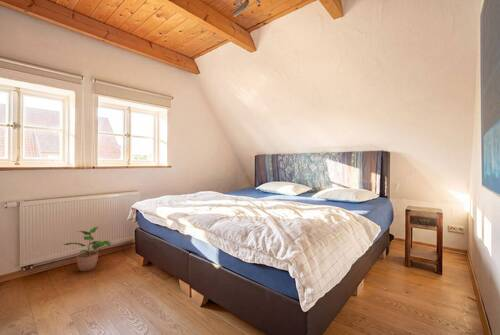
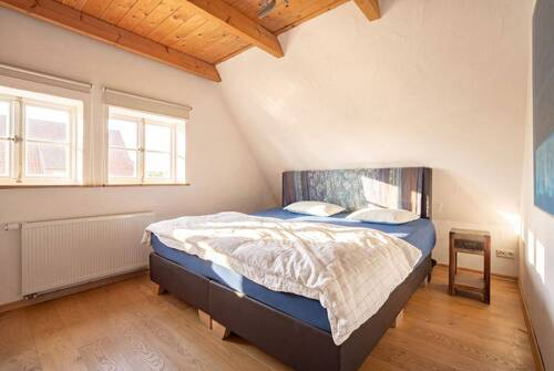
- potted plant (88, 247)
